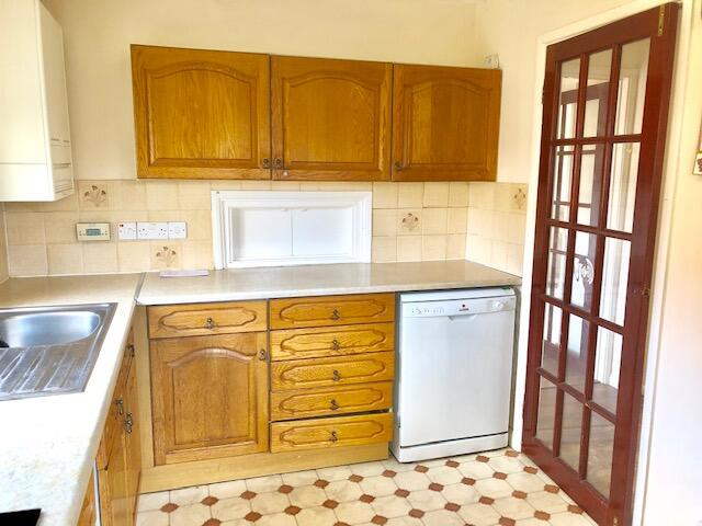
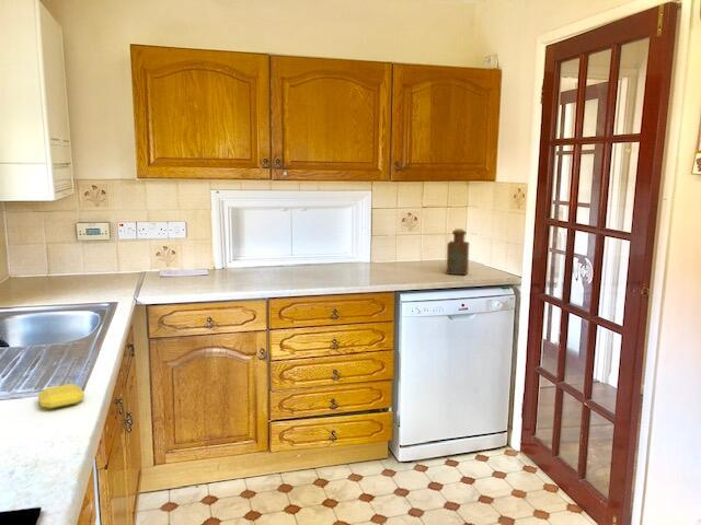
+ soap bar (61, 396)
+ bottle (458, 252)
